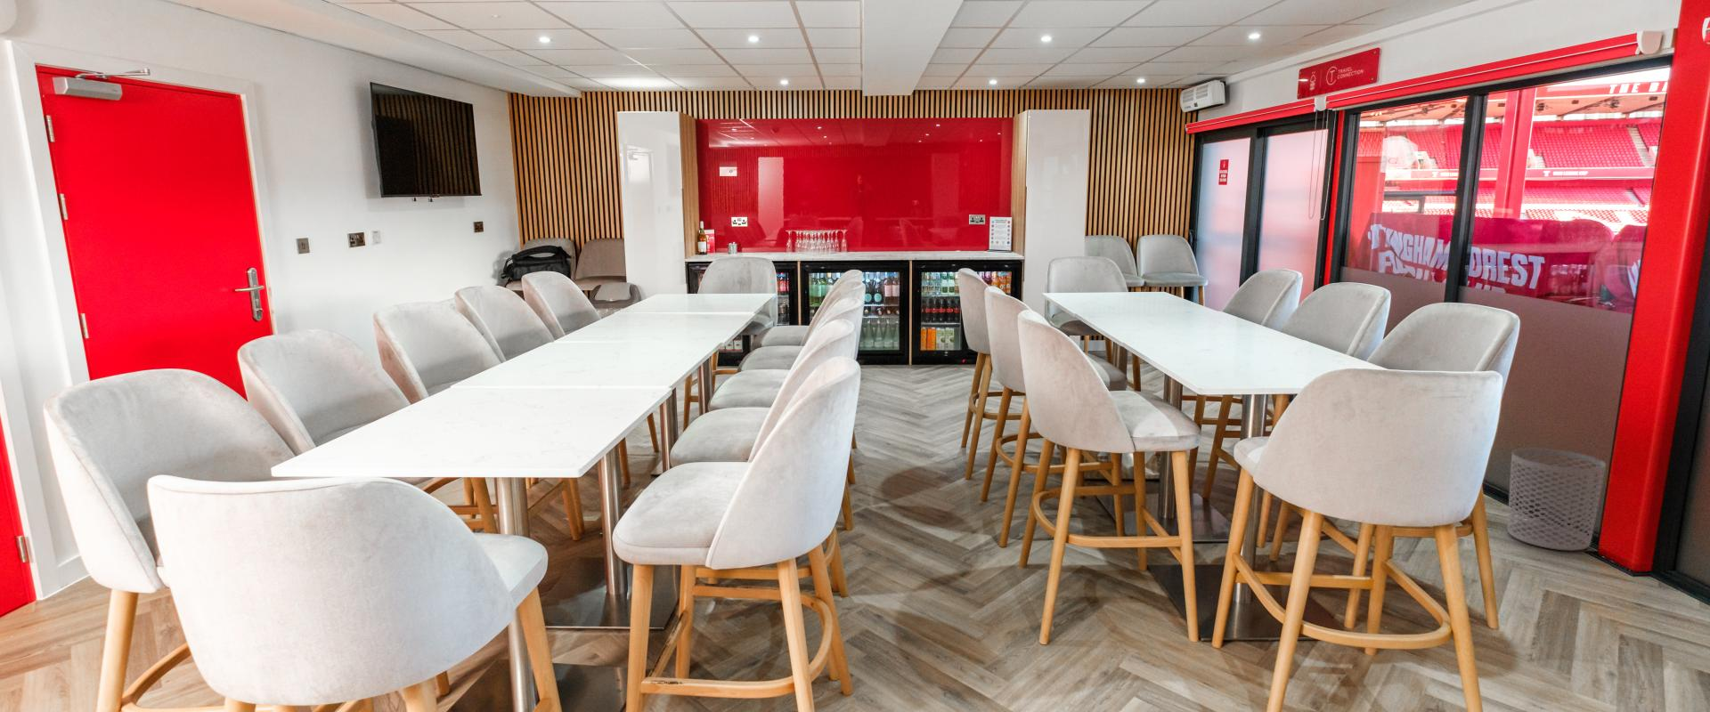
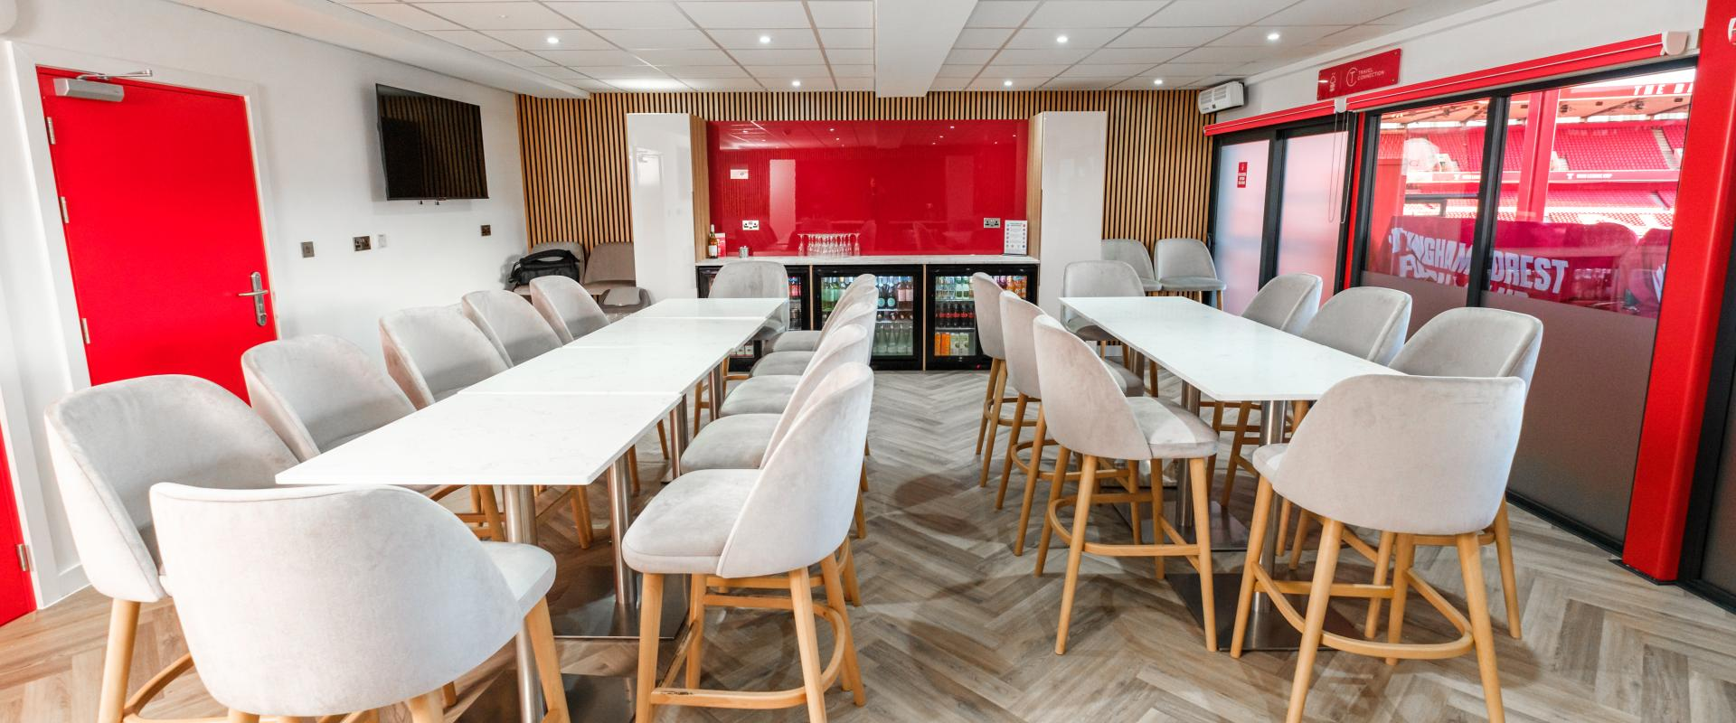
- waste bin (1552, 498)
